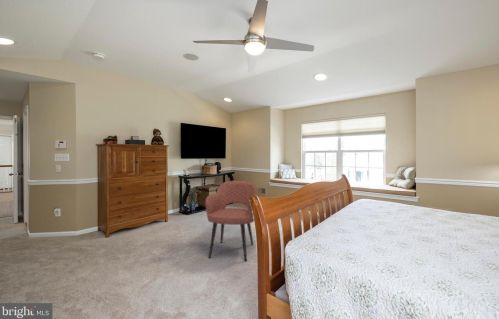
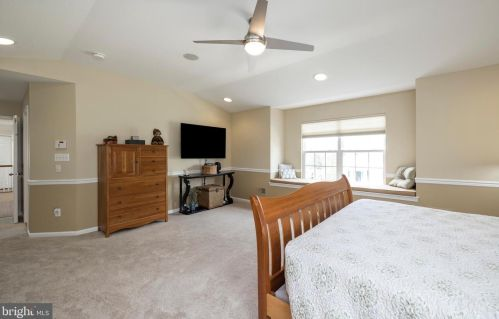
- armchair (233, 216)
